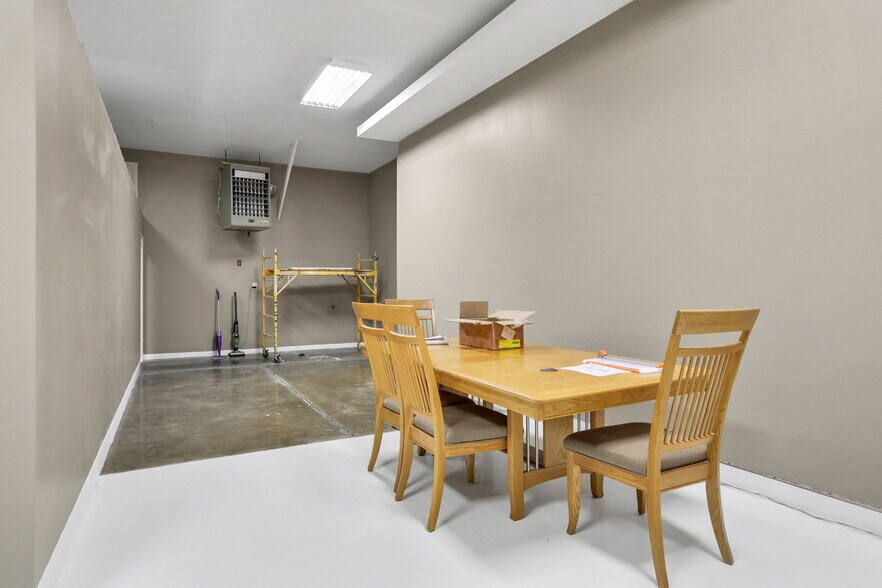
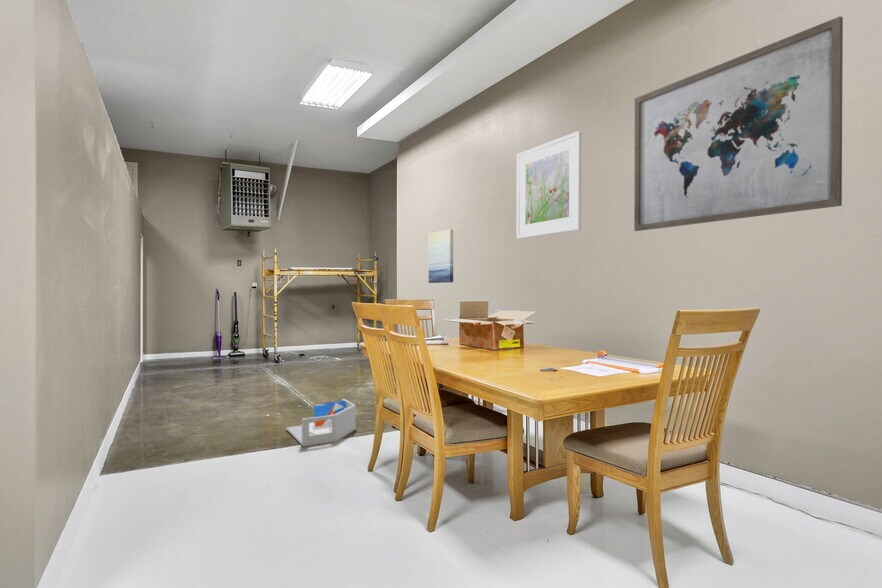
+ storage bin (325, 420)
+ wall art (440, 257)
+ wall art (720, 142)
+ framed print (546, 189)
